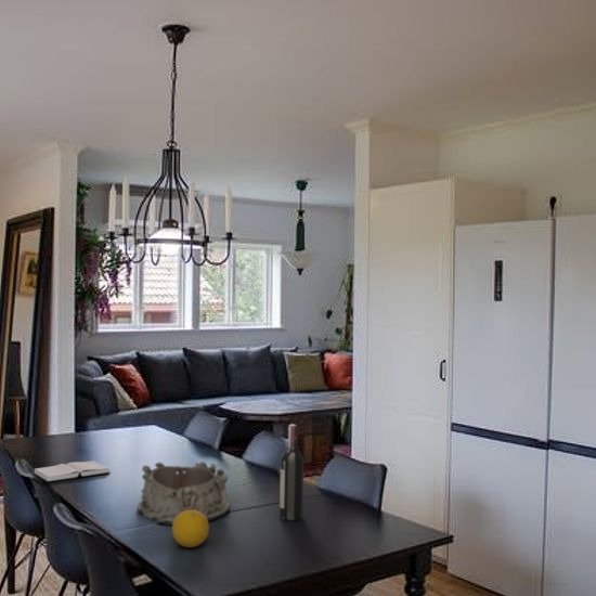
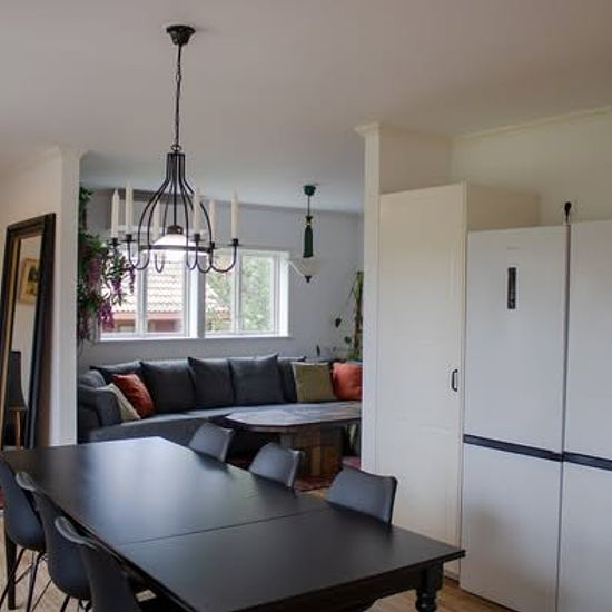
- fruit (190, 528)
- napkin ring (183, 489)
- wine bottle (291, 470)
- hardback book (72, 469)
